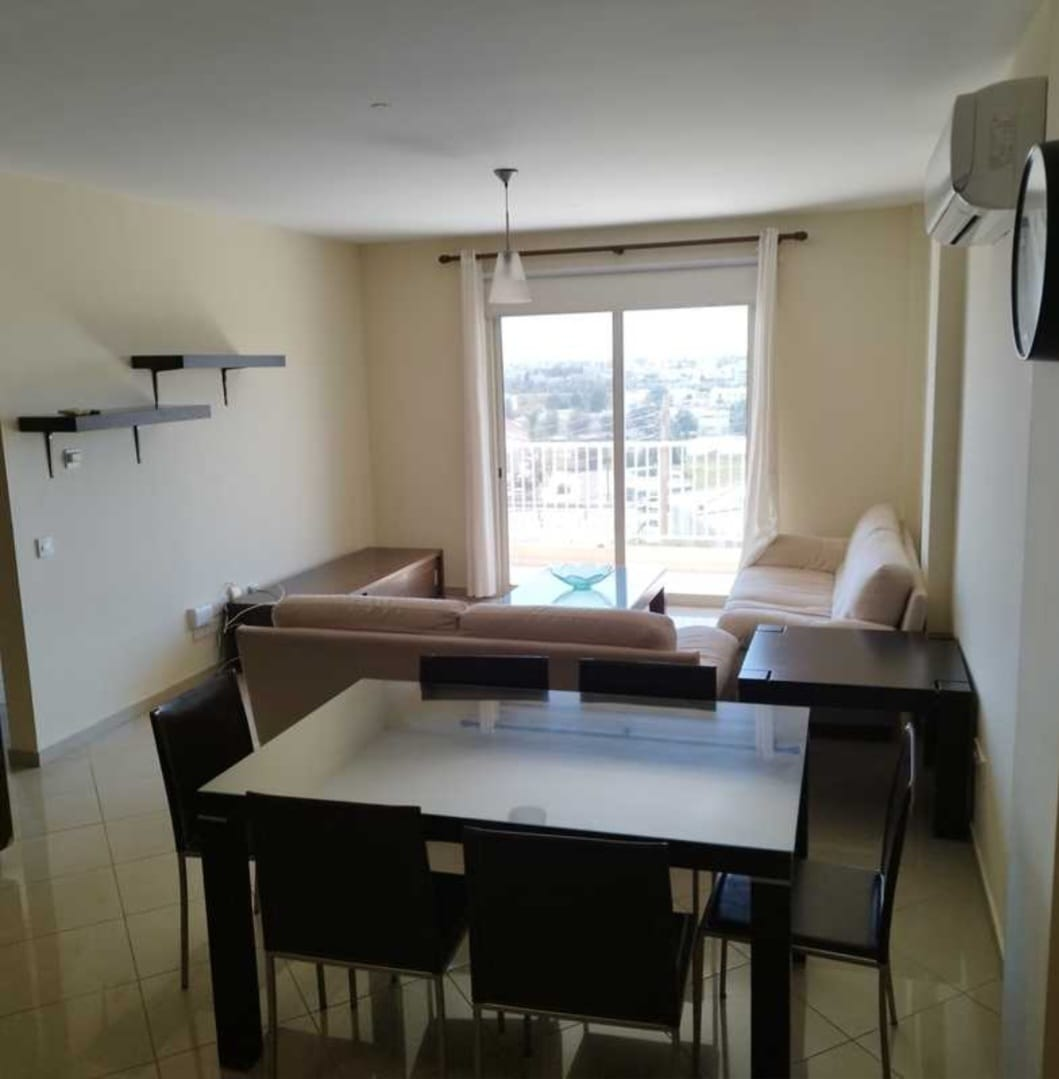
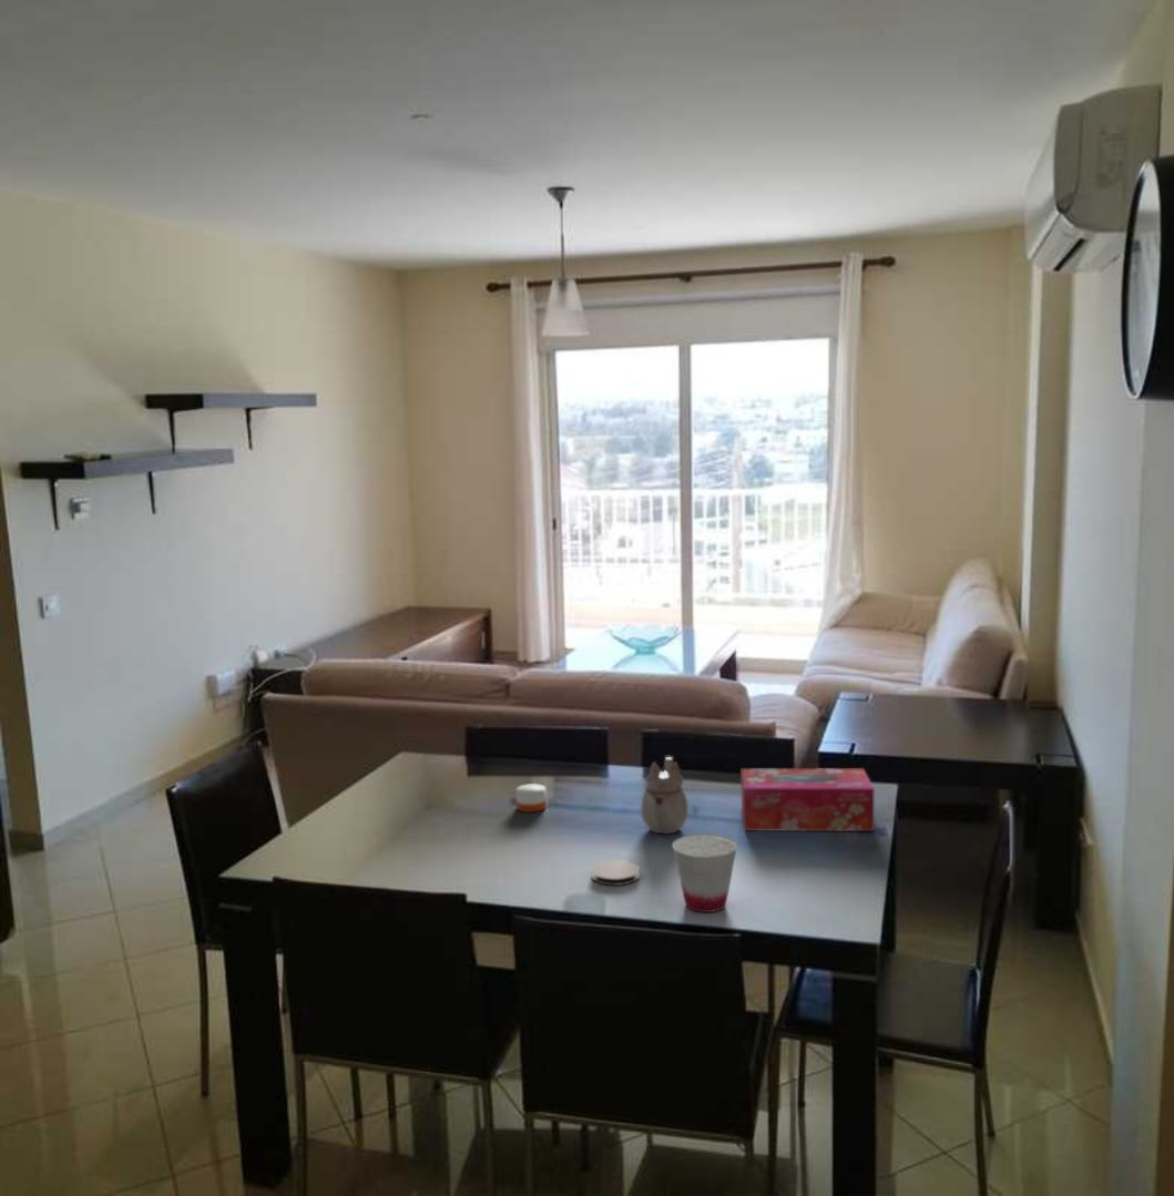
+ tissue box (805, 798)
+ cup (705, 875)
+ coaster (615, 872)
+ teapot (664, 795)
+ candle (530, 787)
